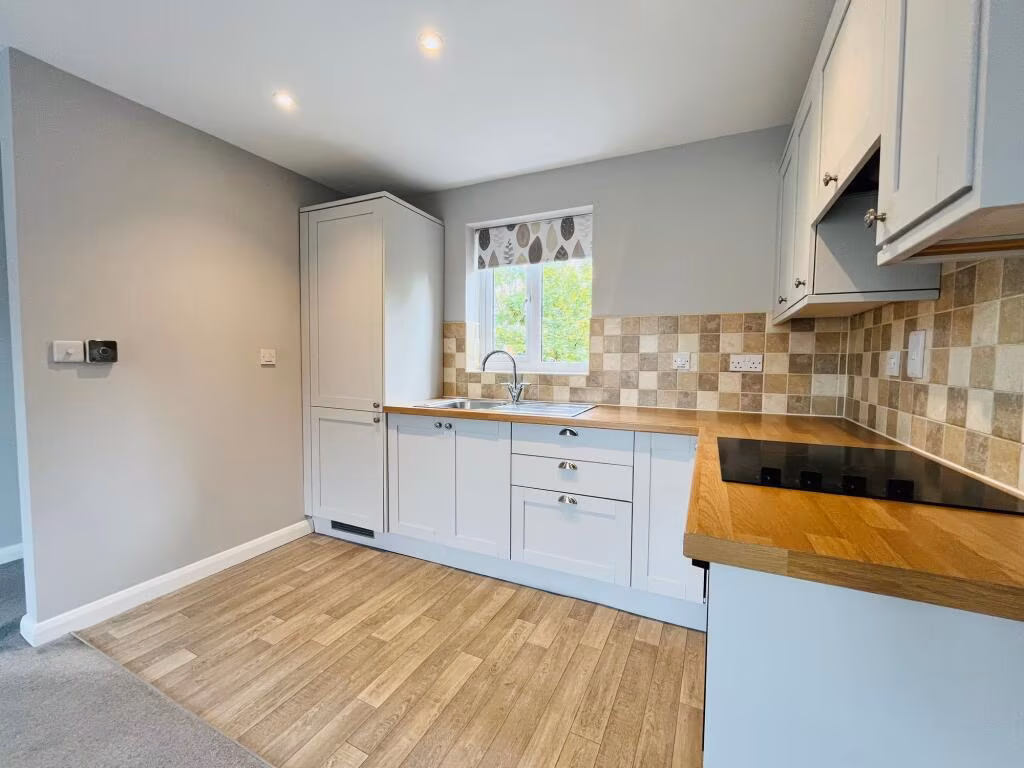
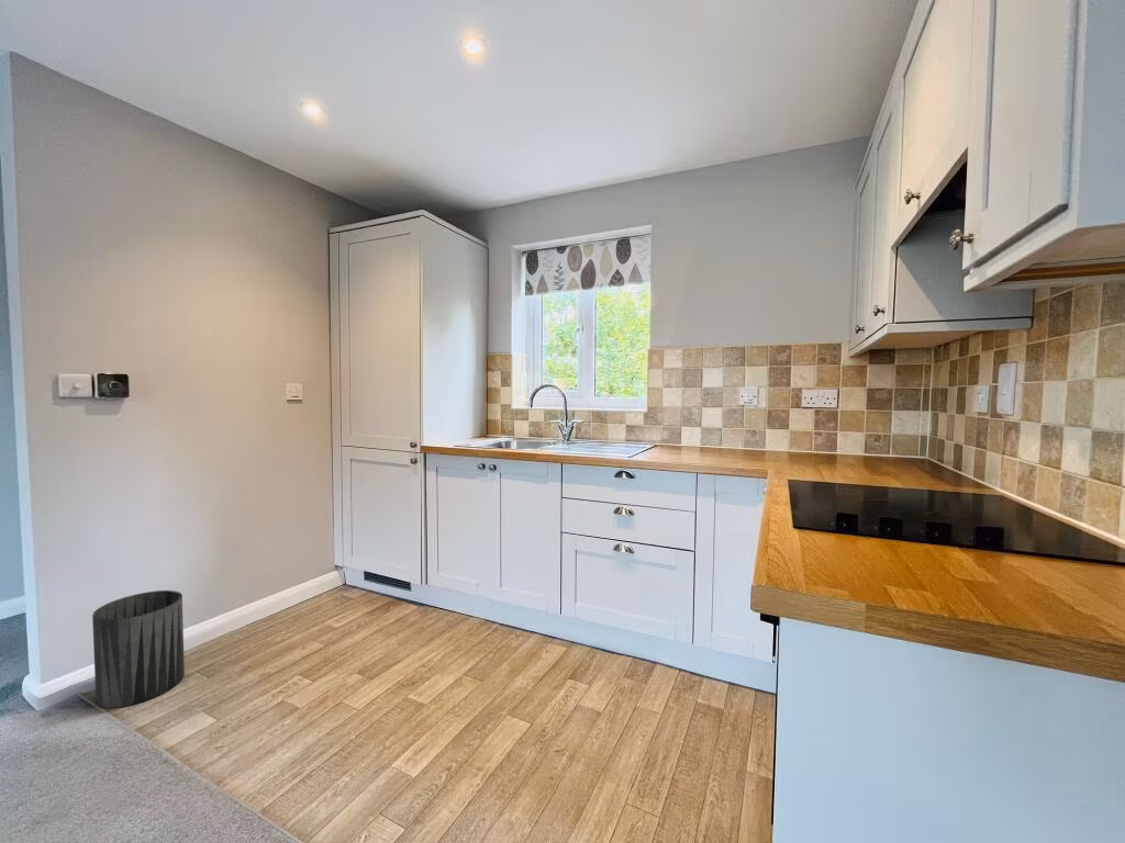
+ trash can (141, 644)
